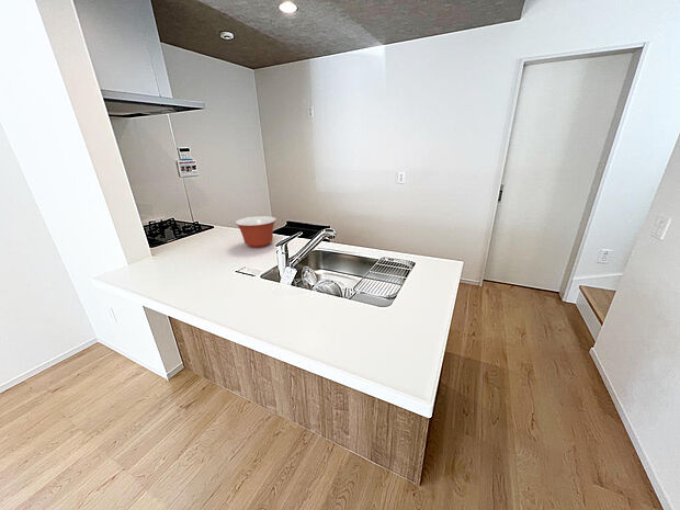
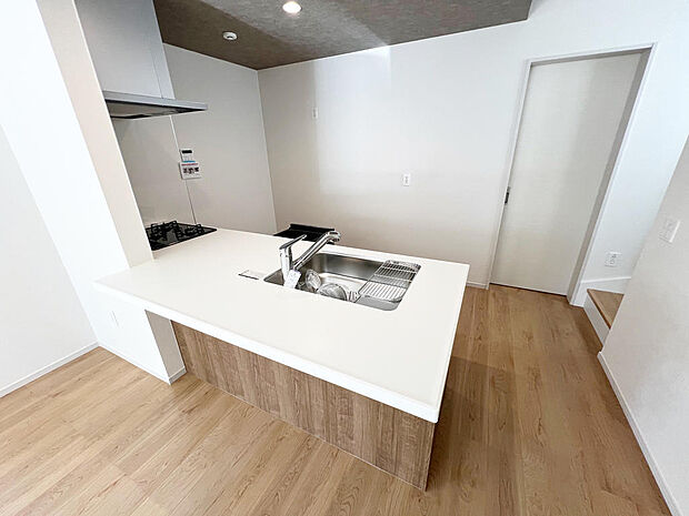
- mixing bowl (257, 233)
